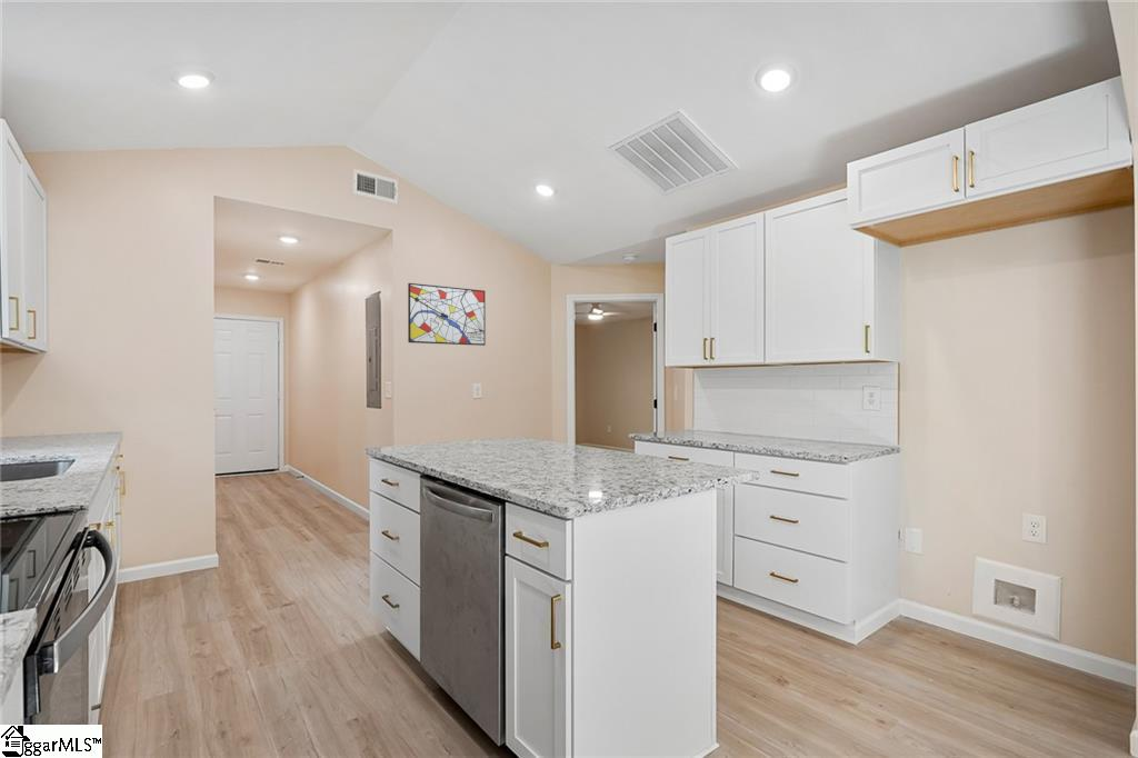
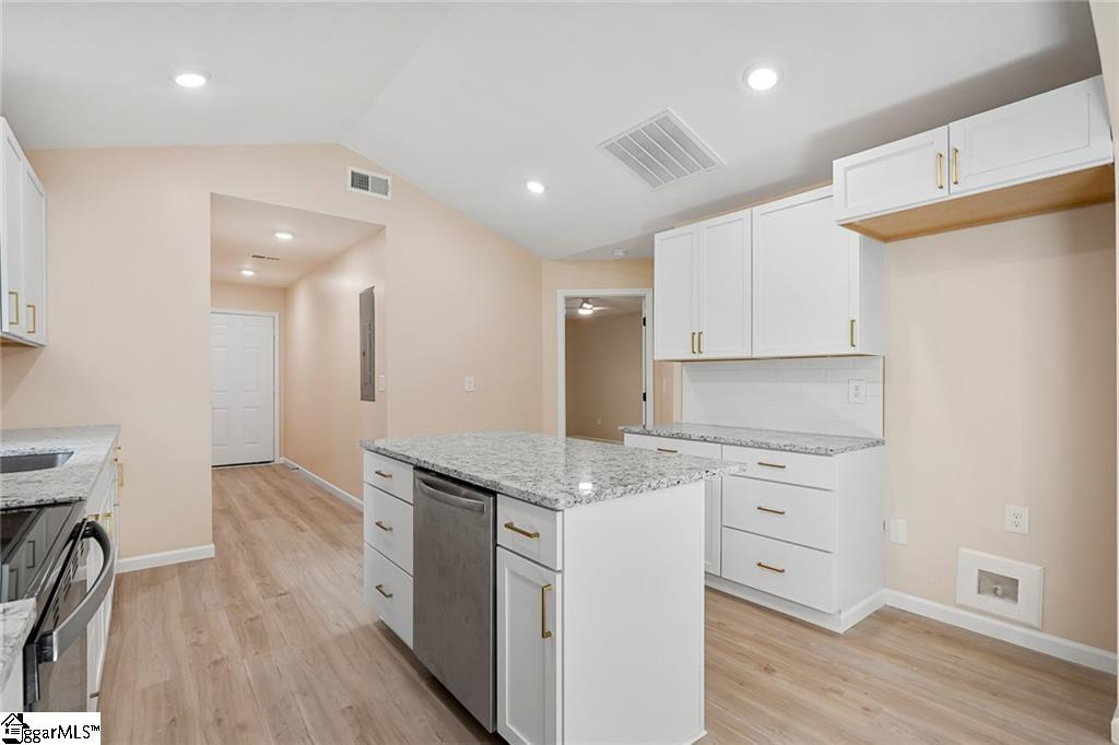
- wall art (448, 315)
